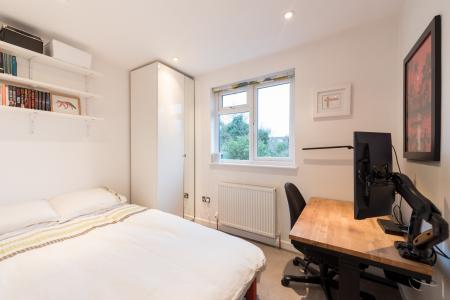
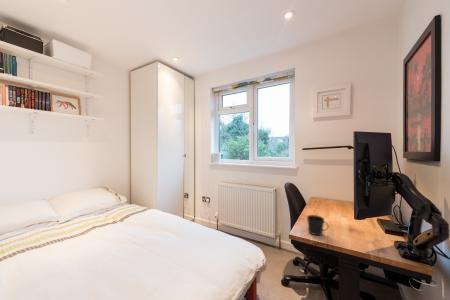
+ cup (317, 225)
